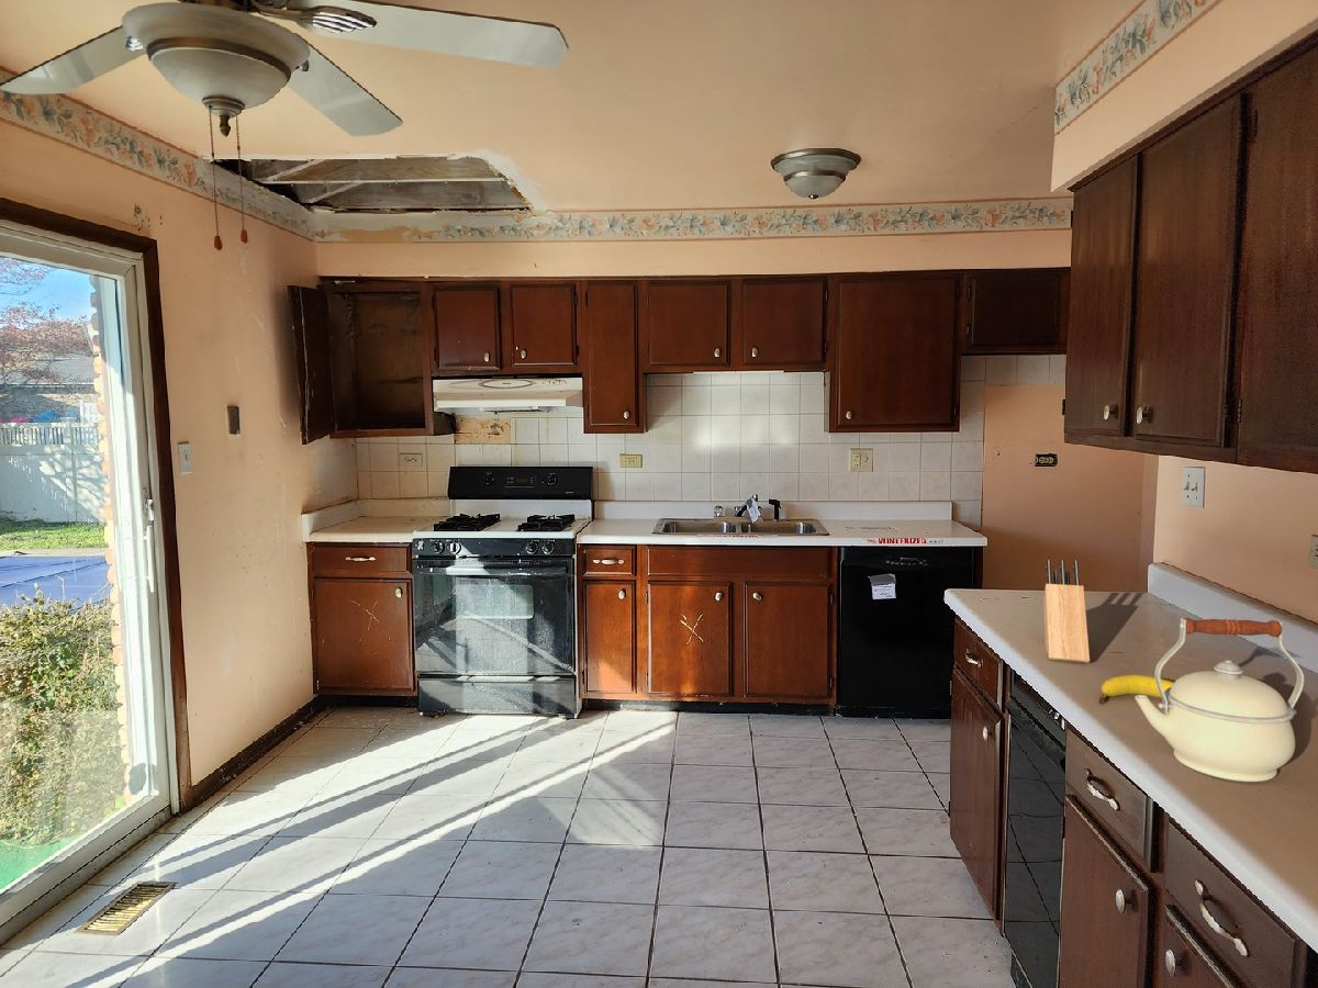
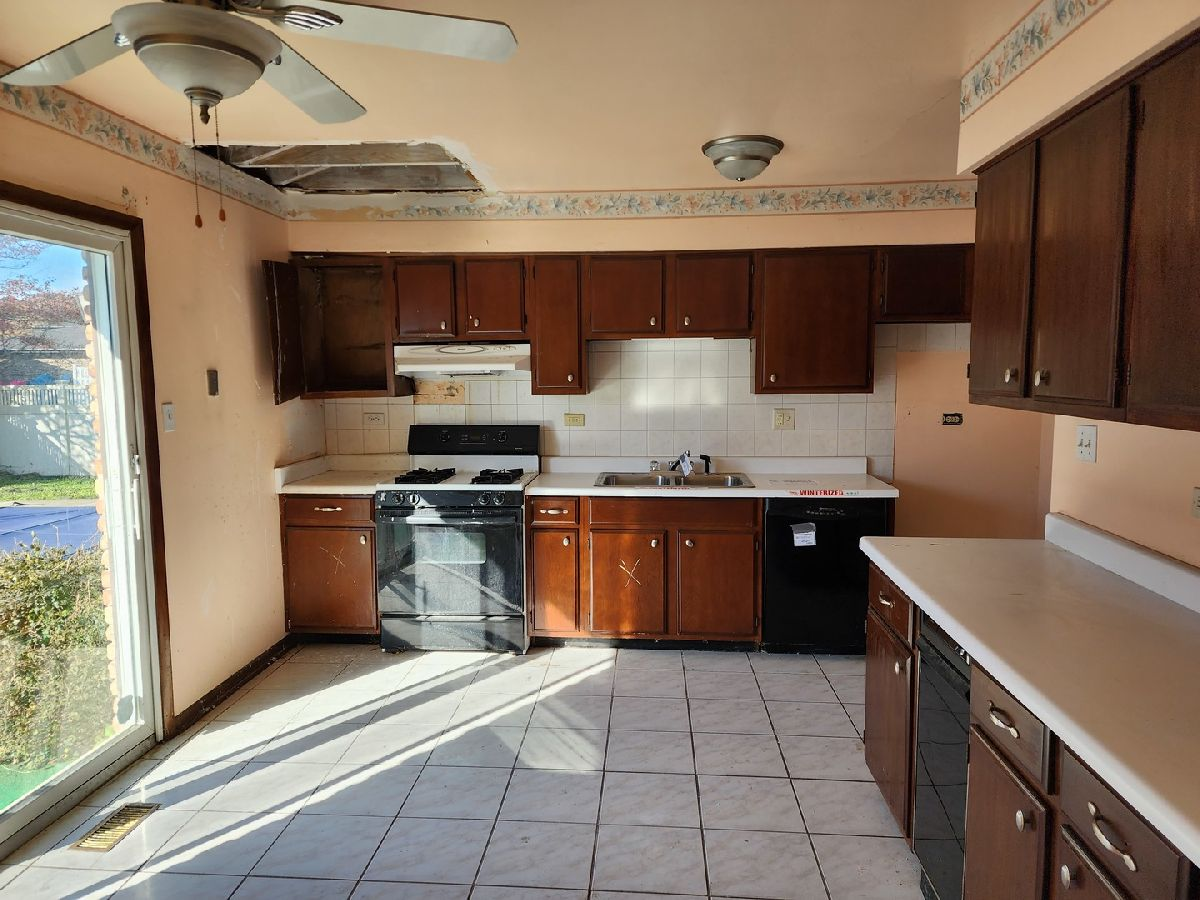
- fruit (1147, 689)
- kettle (1216, 692)
- knife block (1064, 607)
